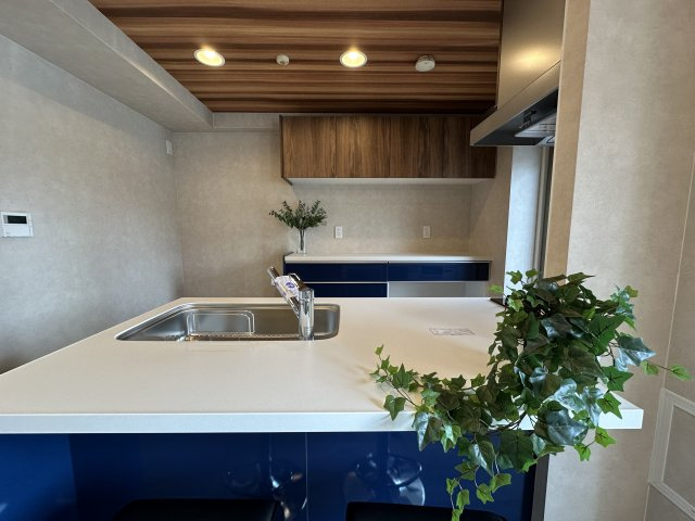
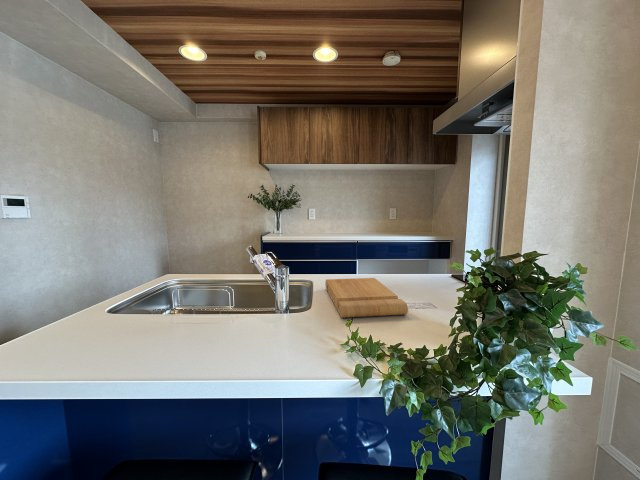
+ cutting board (360, 294)
